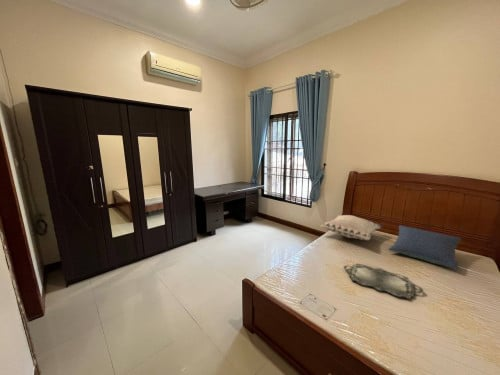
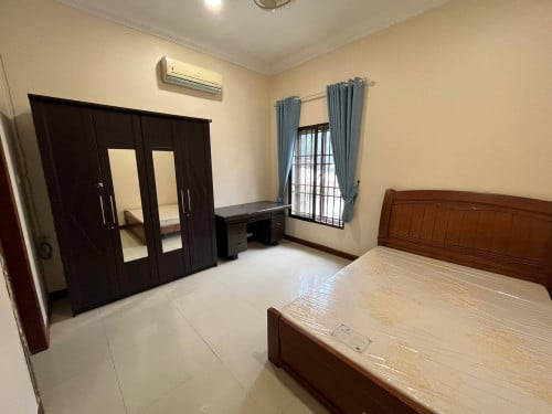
- serving tray (379, 278)
- pillow (423, 244)
- decorative pillow (351, 226)
